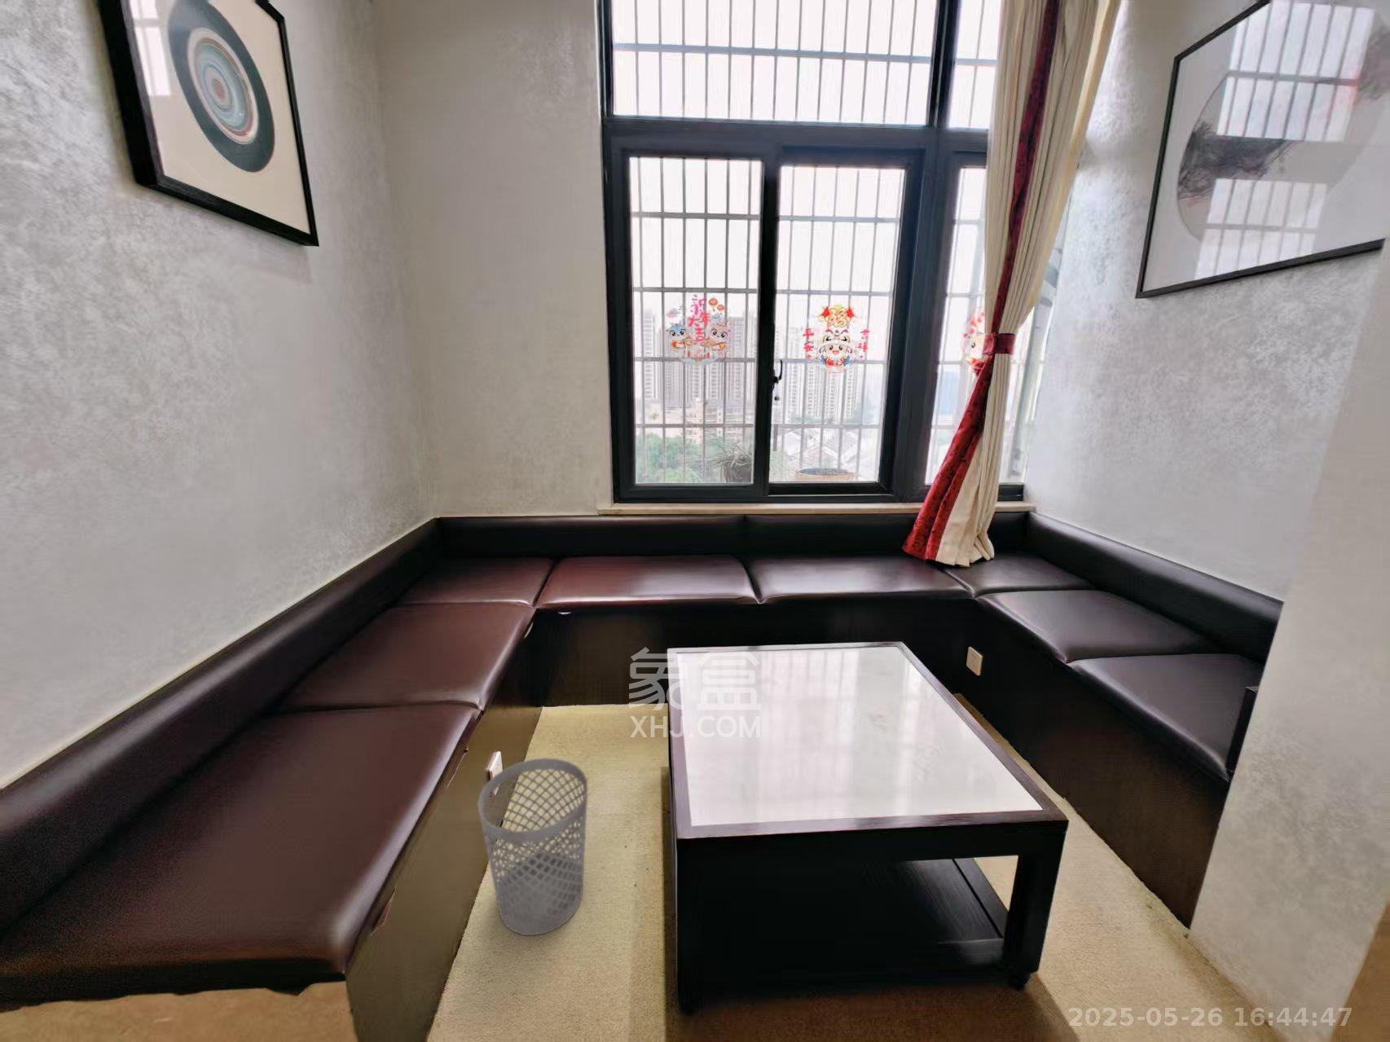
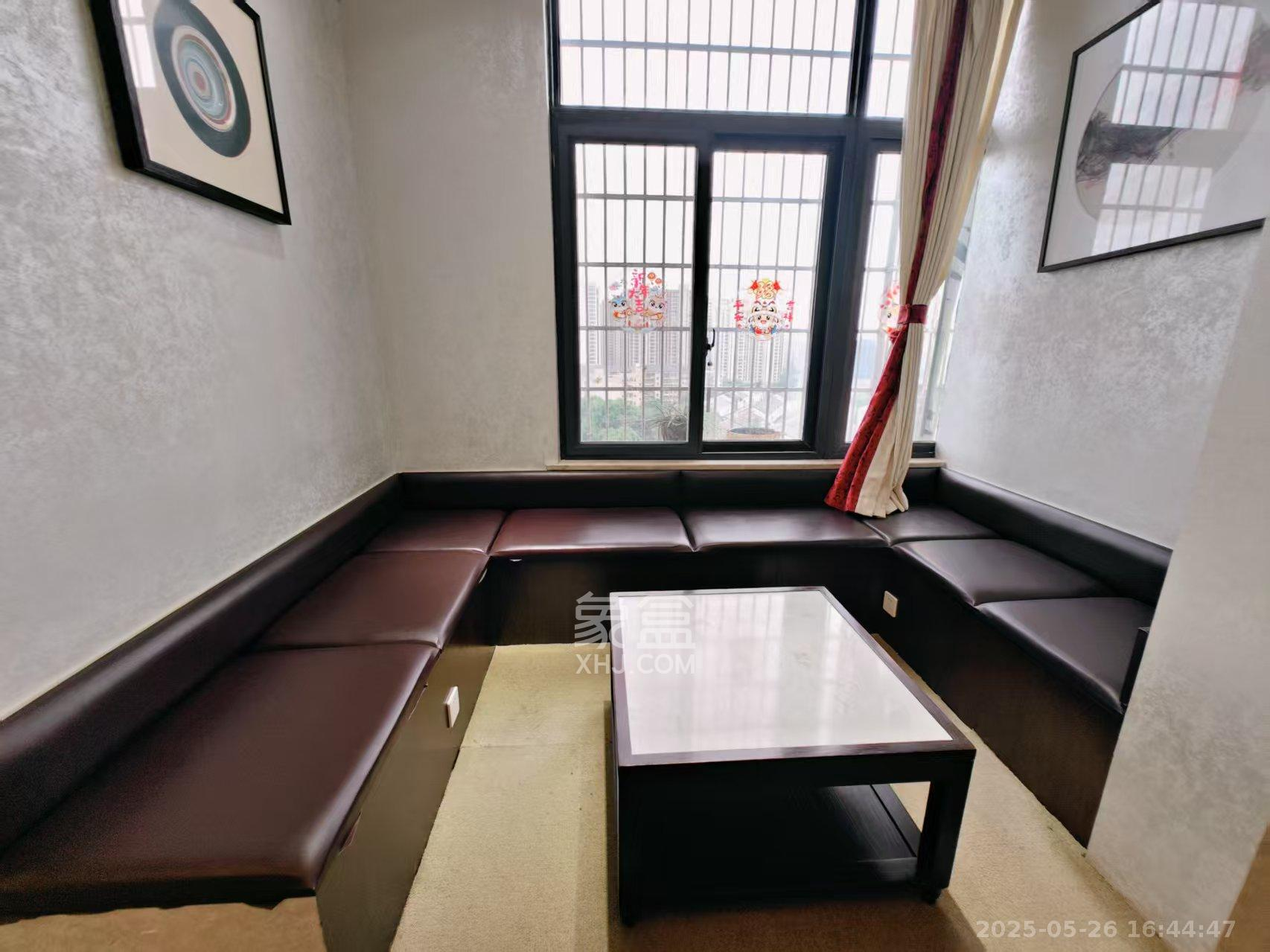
- wastebasket (537, 846)
